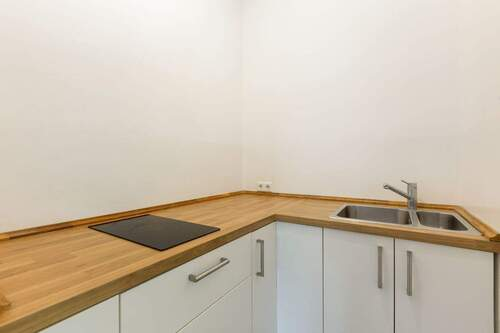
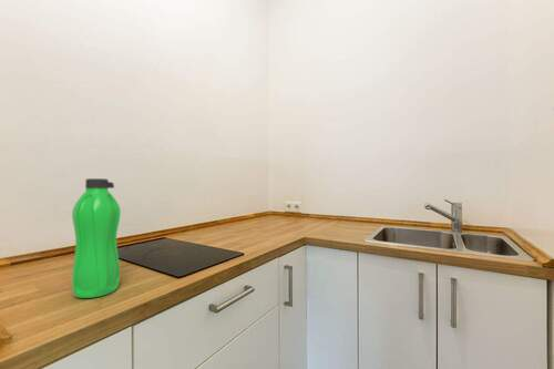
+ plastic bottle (96, 235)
